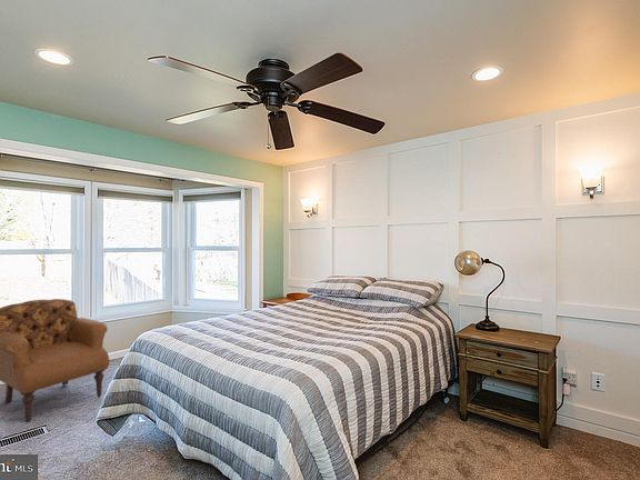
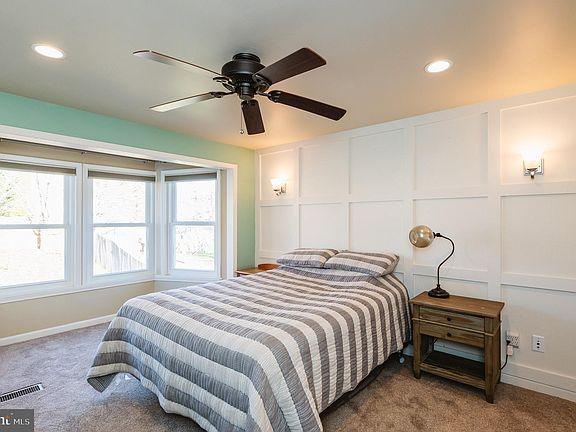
- armchair (51, 351)
